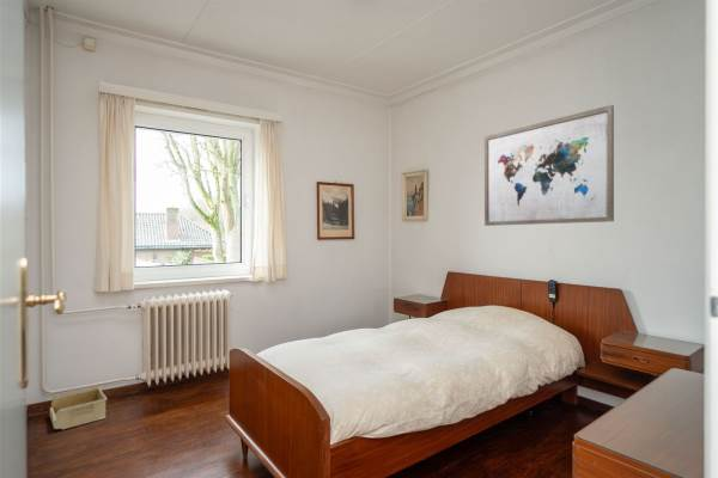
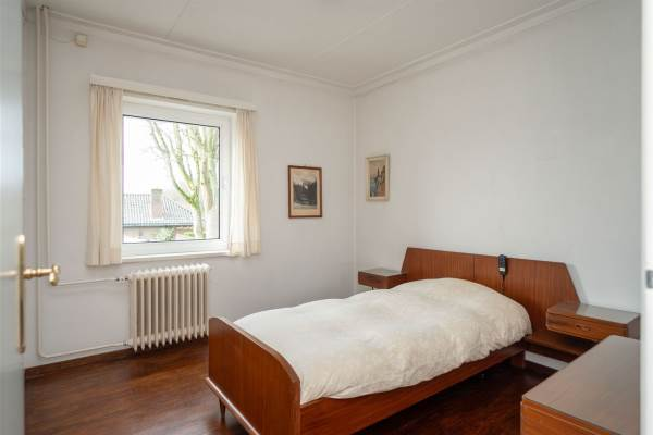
- wall art (540, 173)
- storage bin (78, 407)
